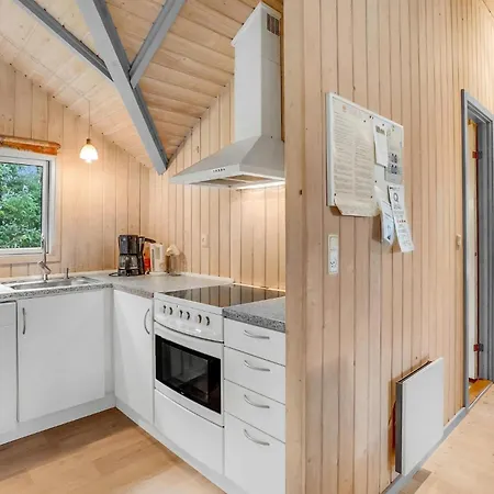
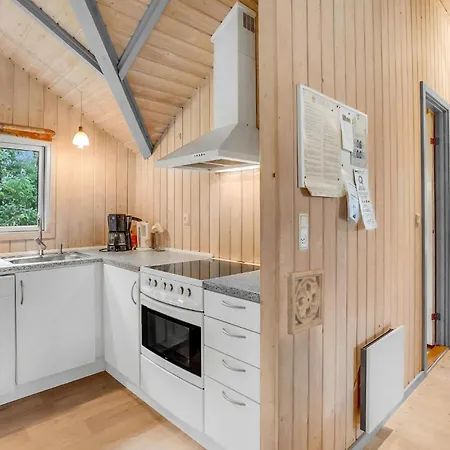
+ wall ornament (306, 299)
